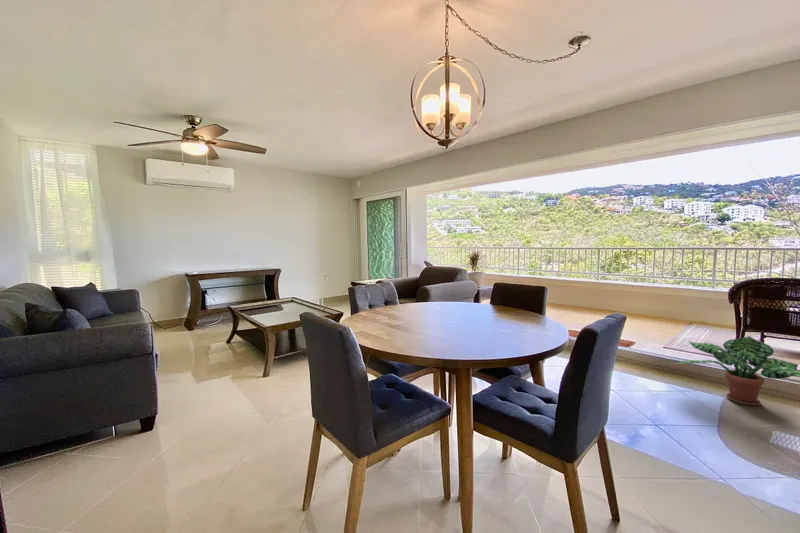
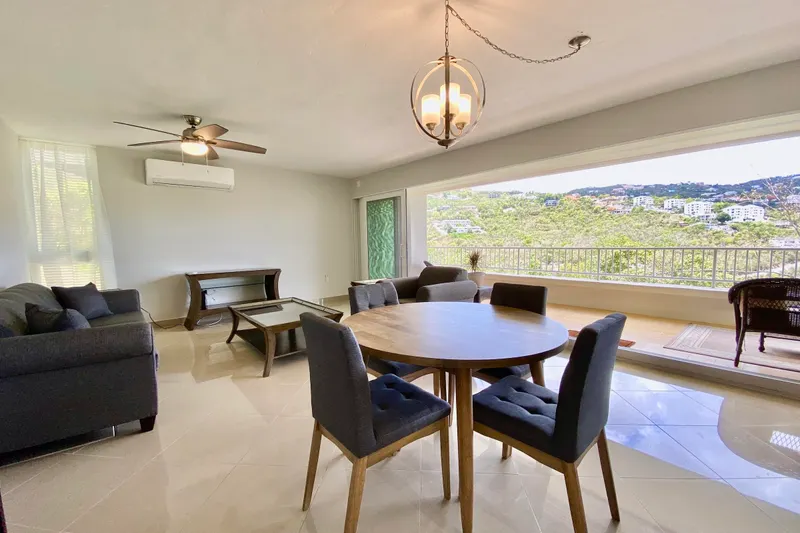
- potted plant (743, 364)
